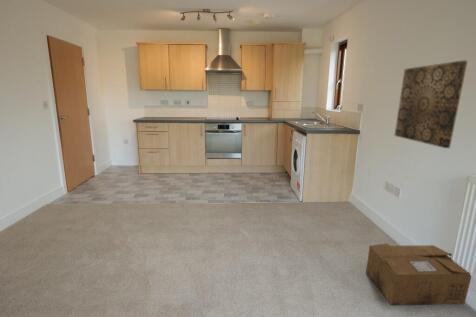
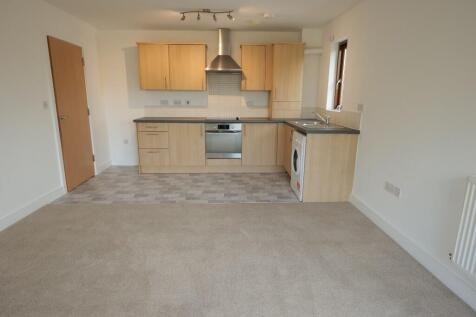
- wall art (424, 104)
- cardboard box (414, 271)
